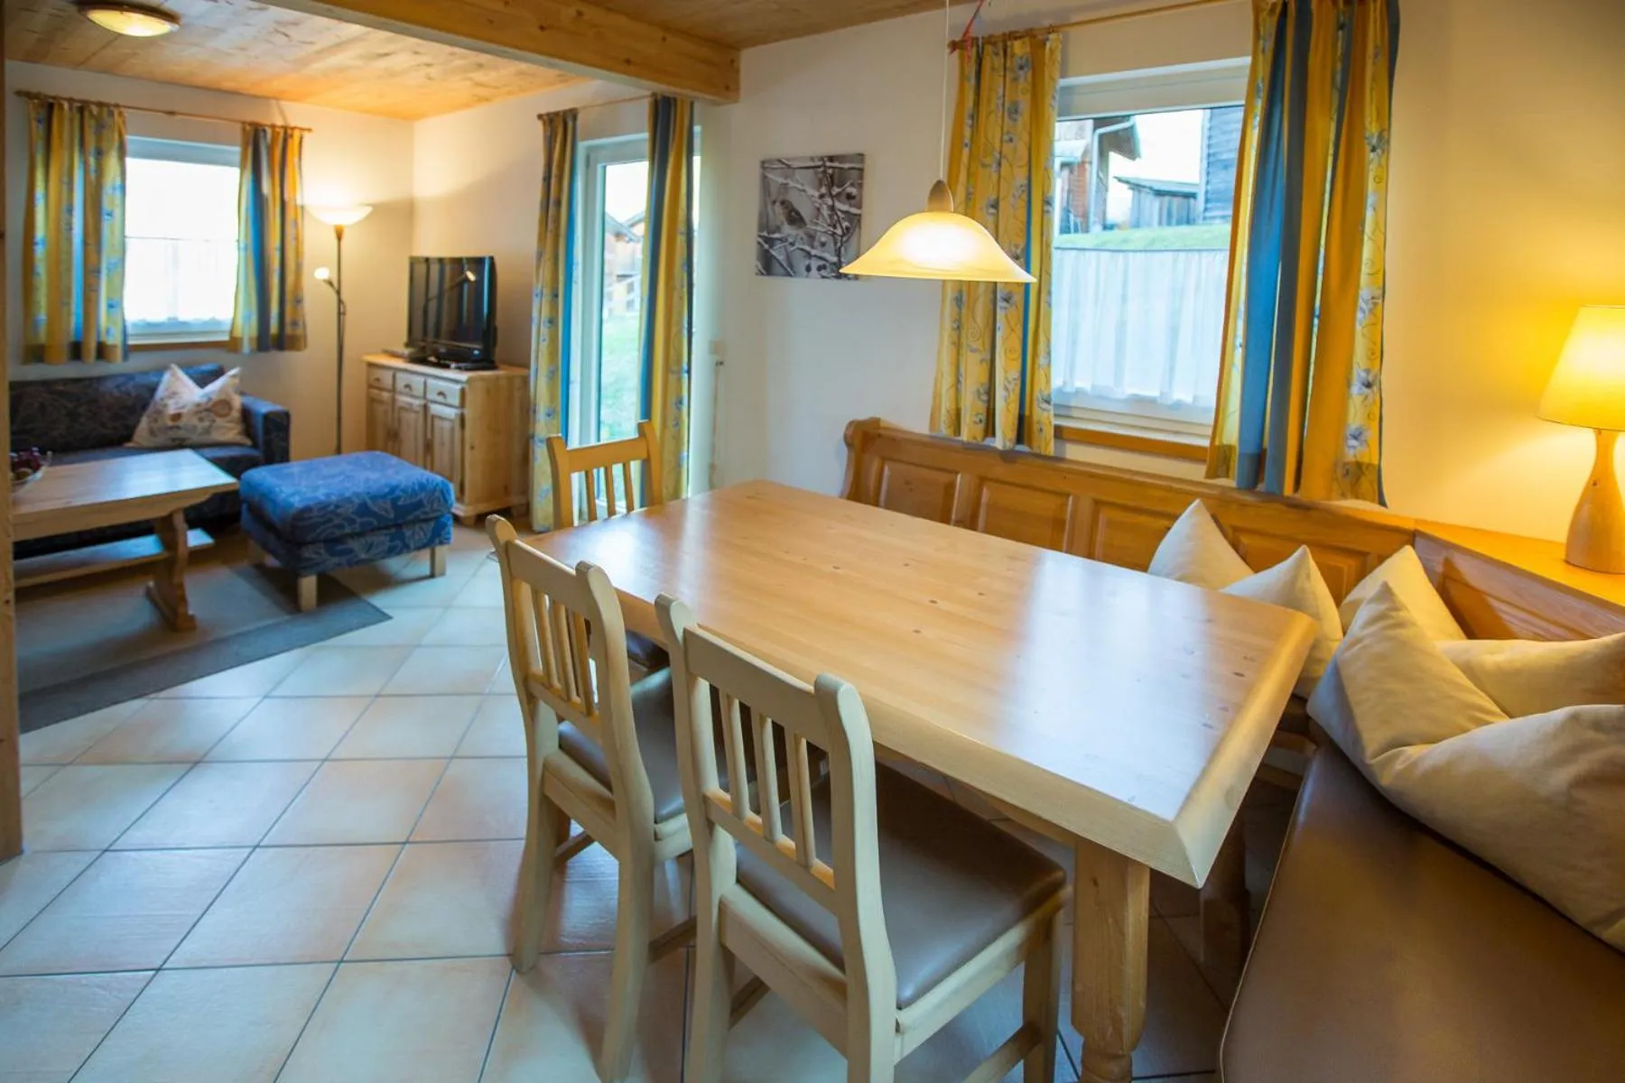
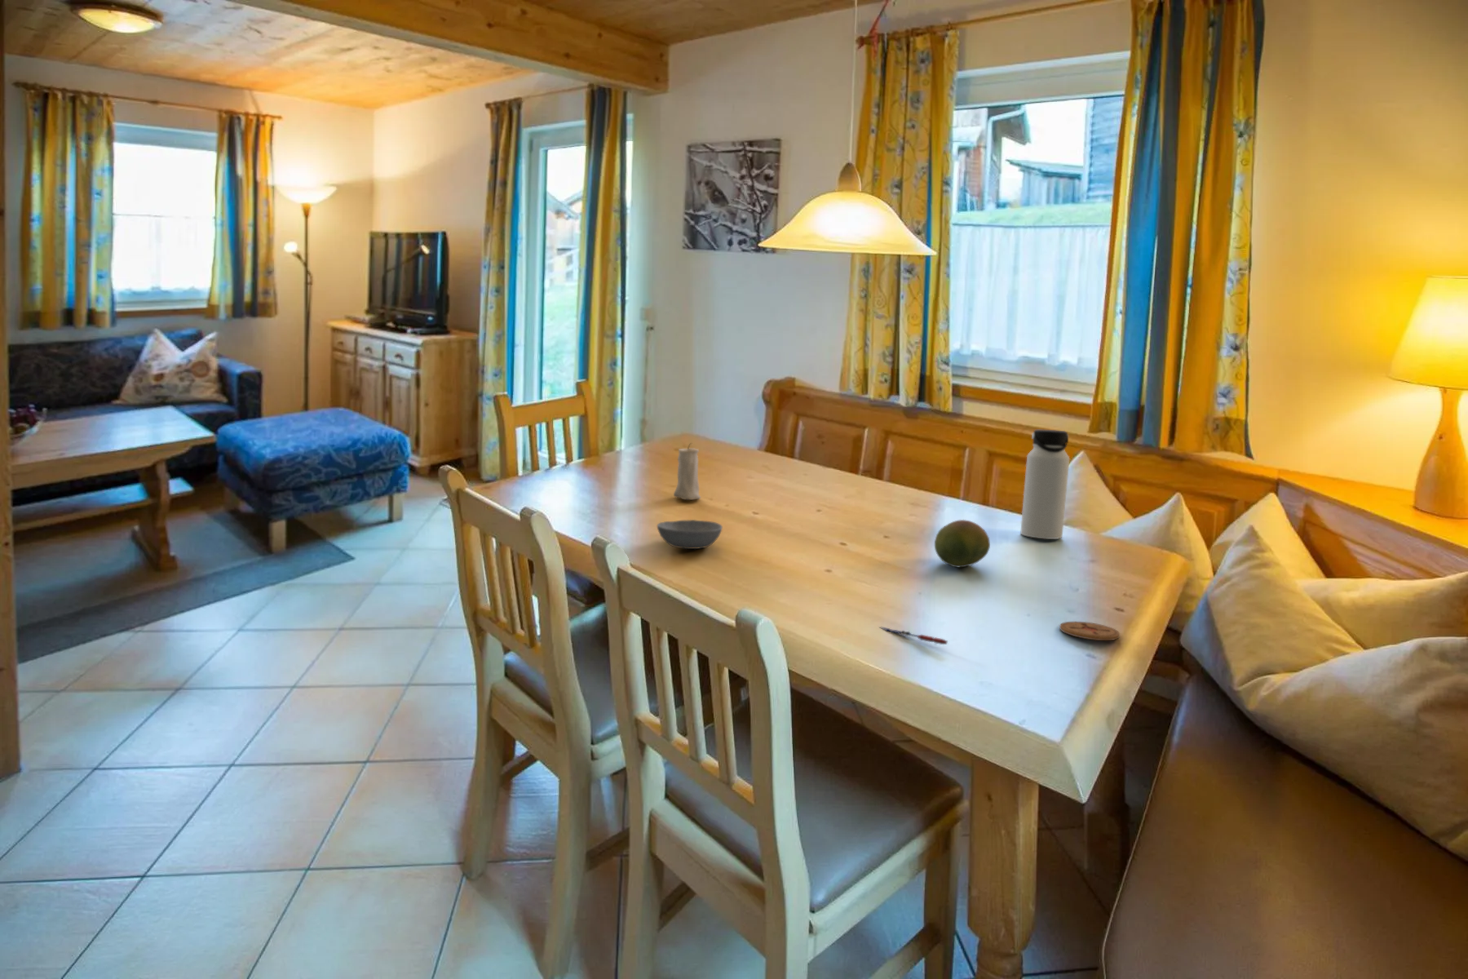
+ bowl (689, 535)
+ coaster (1089, 630)
+ candle (687, 471)
+ water bottle (1045, 483)
+ fruit (961, 543)
+ pen (910, 633)
